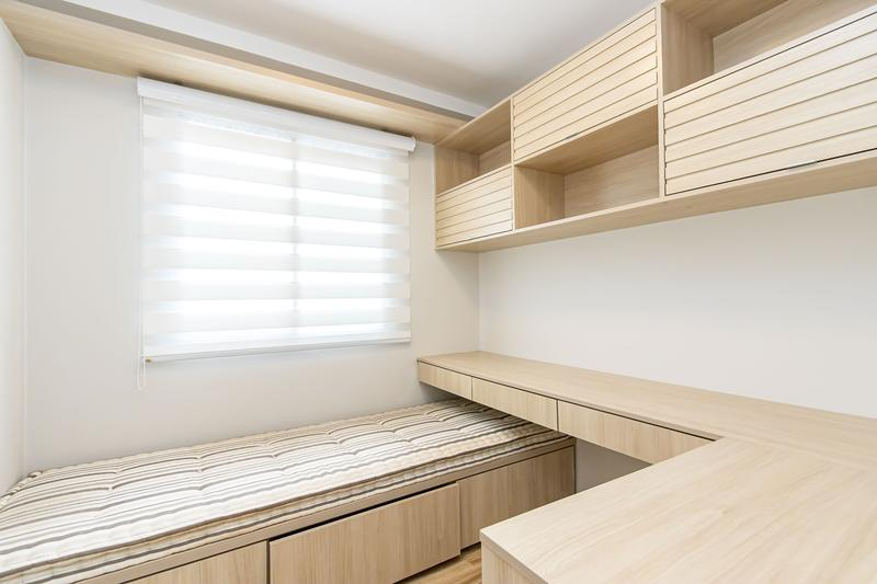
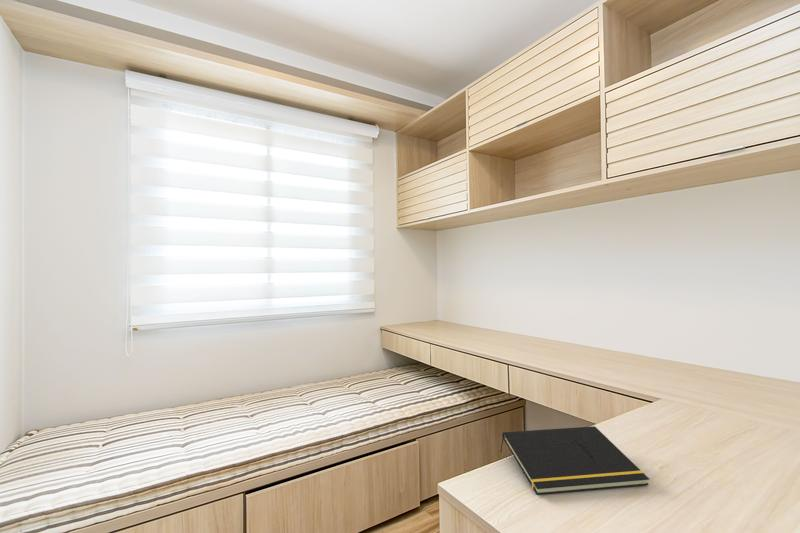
+ notepad (569, 456)
